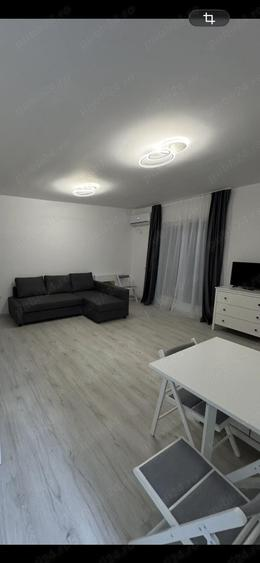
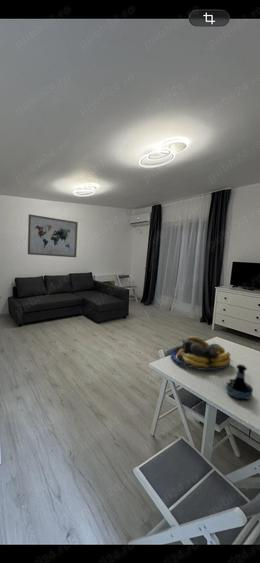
+ tequila bottle (240, 379)
+ fruit bowl (199, 348)
+ wall art (54, 237)
